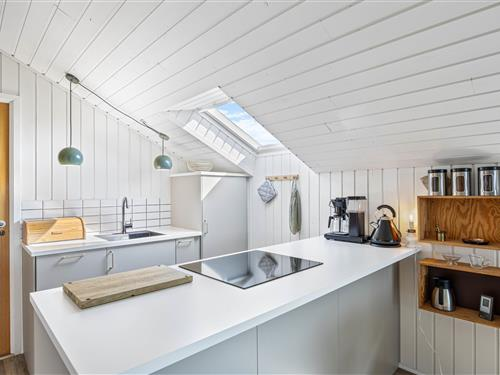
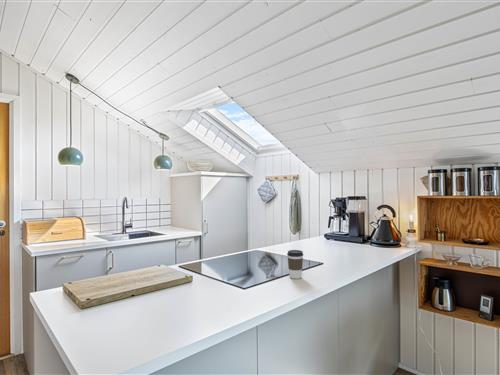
+ coffee cup (295, 264)
